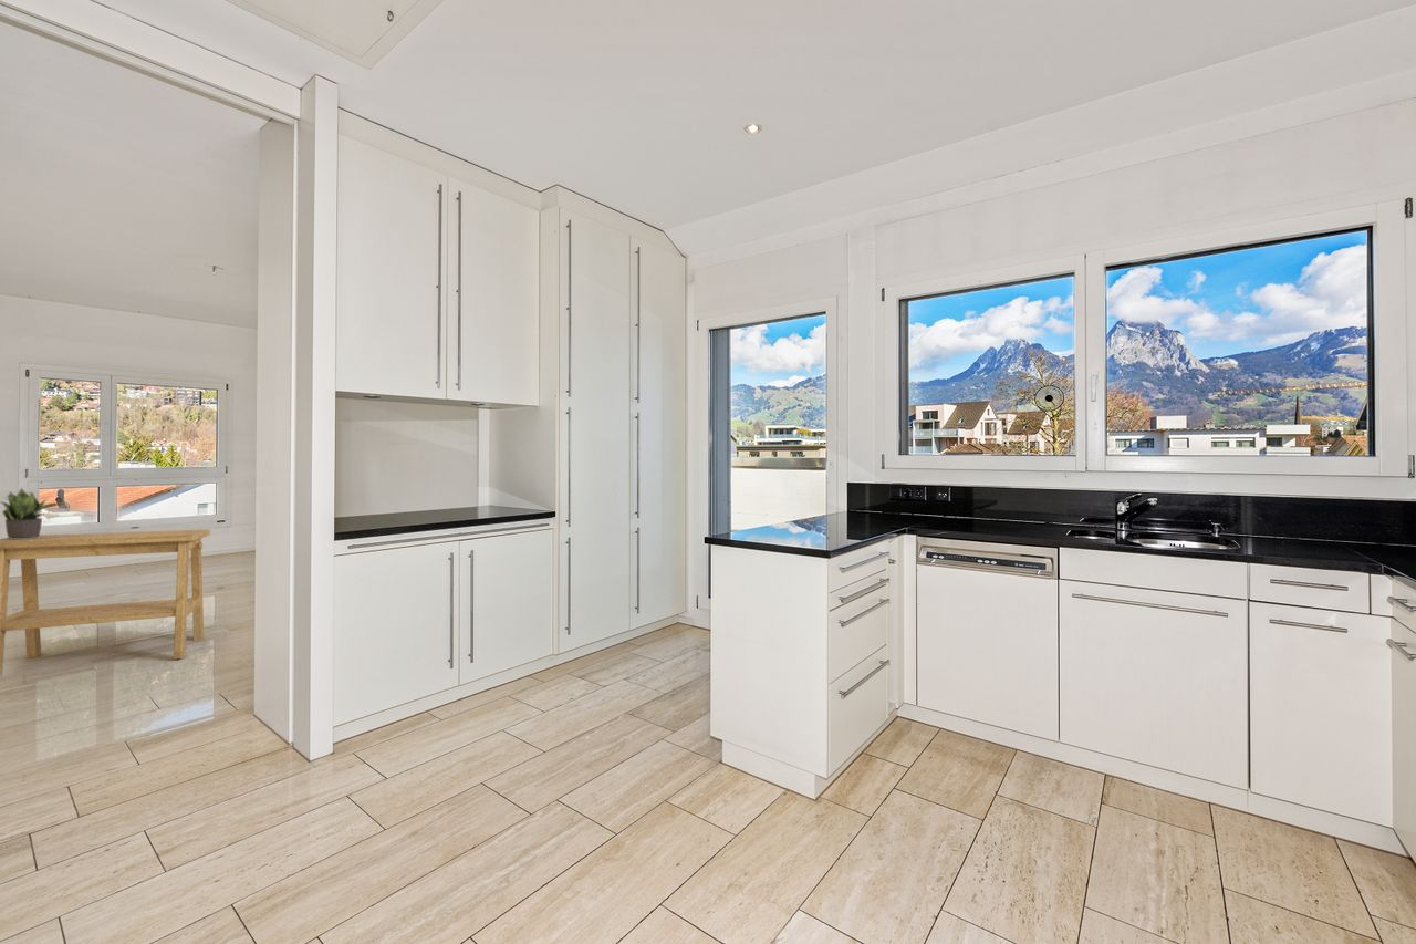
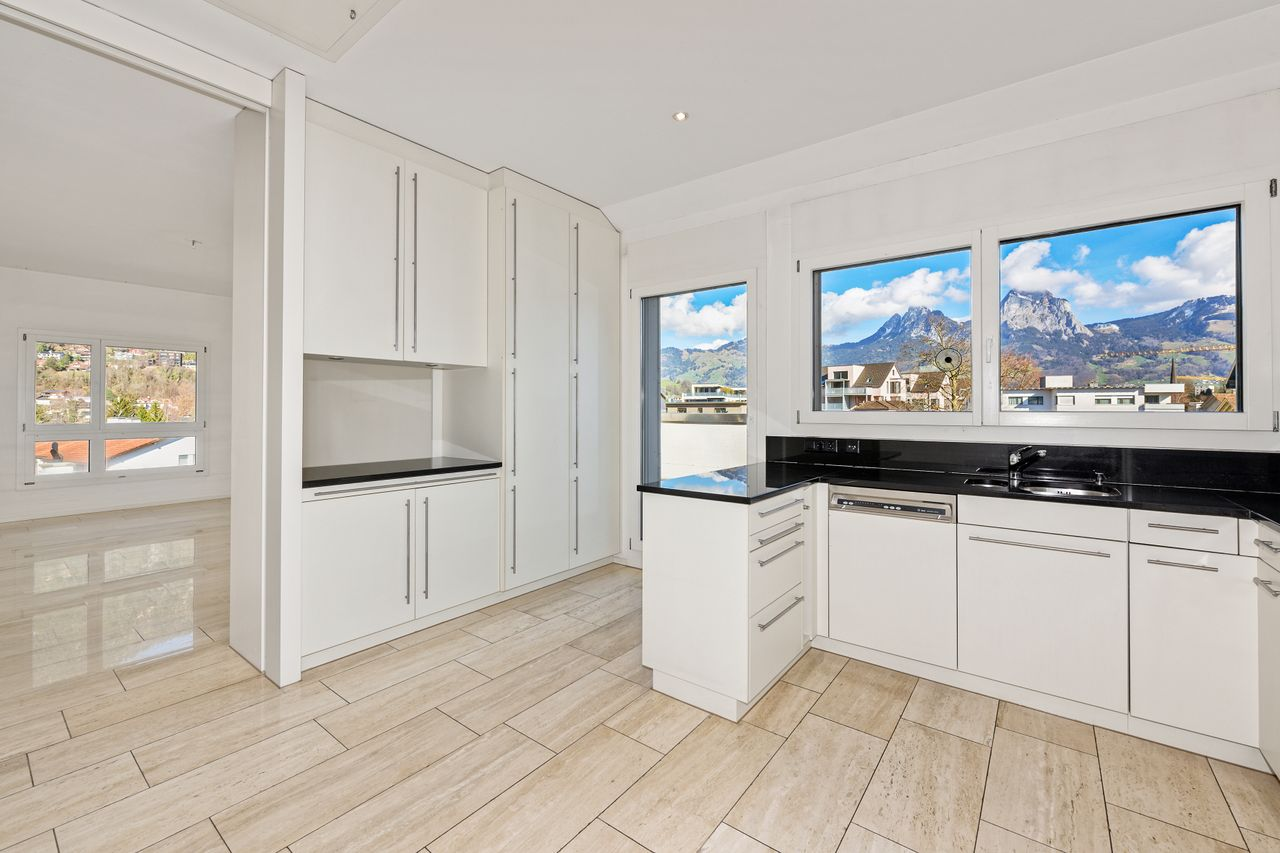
- side table (106, 604)
- potted plant (30, 511)
